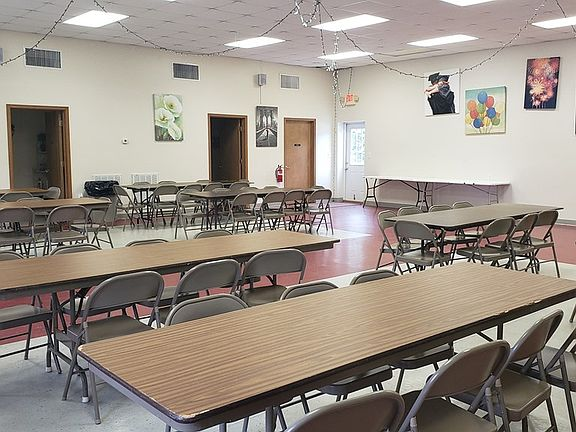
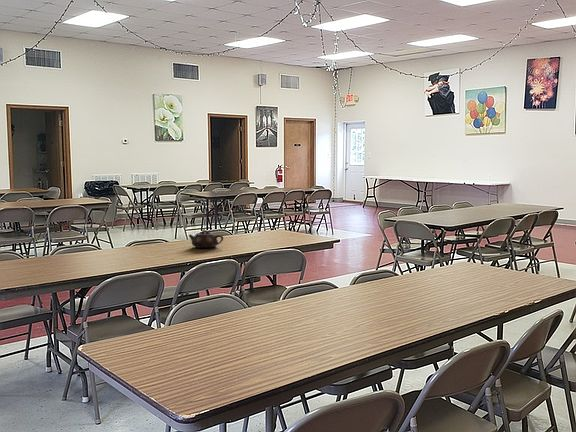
+ teapot (205, 238)
